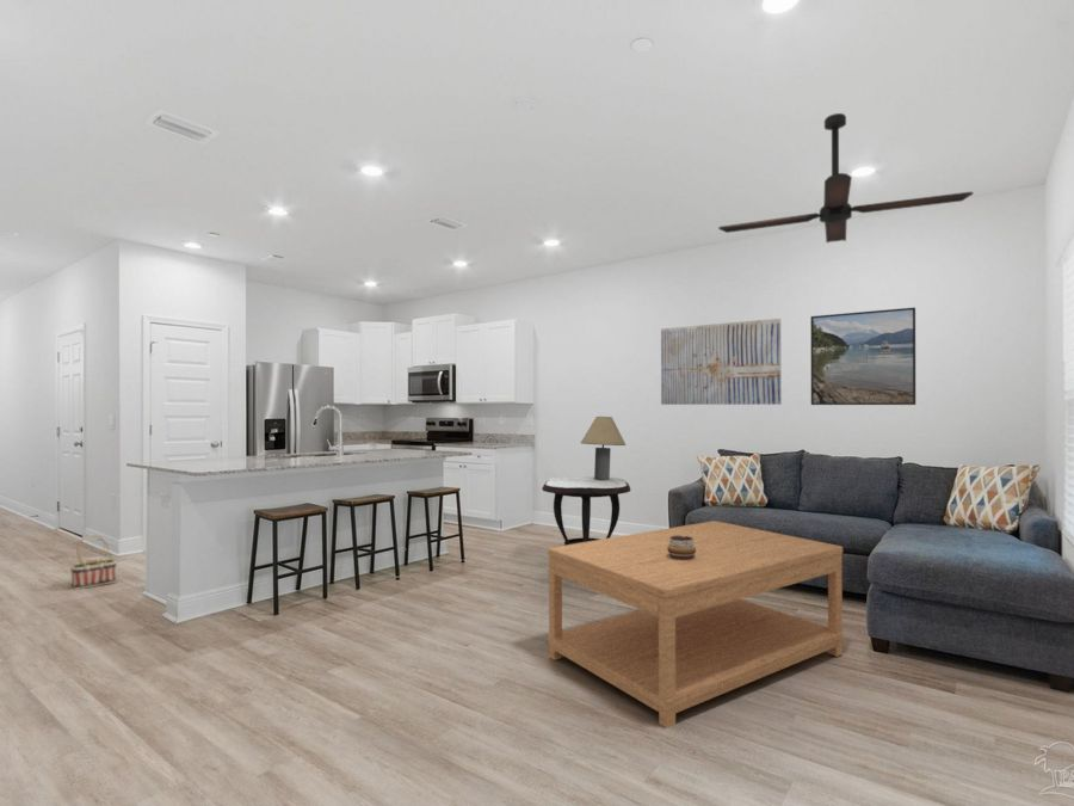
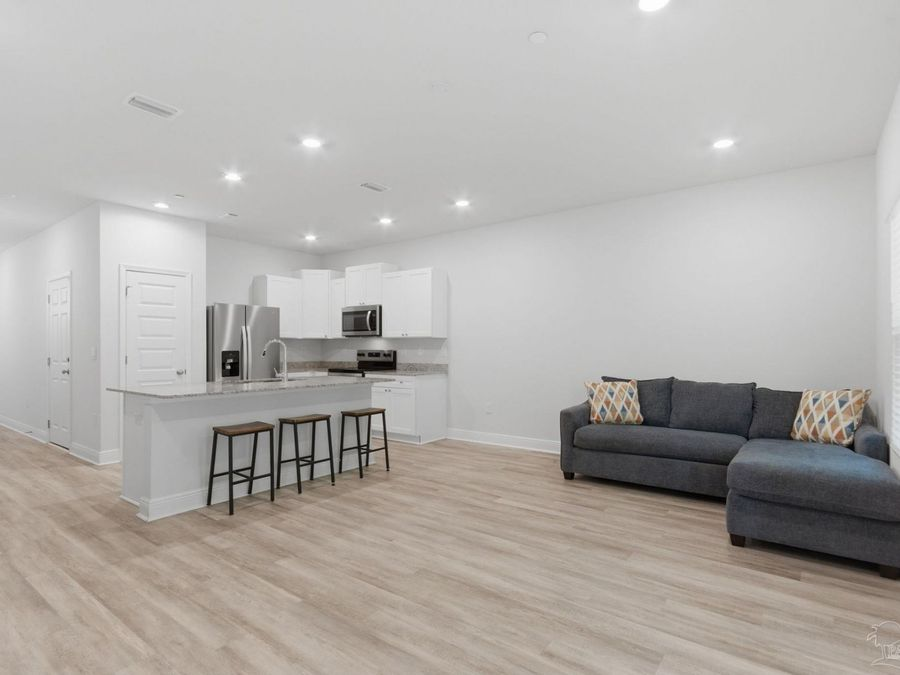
- coffee table (696, 601)
- basket (93, 560)
- wall art (717, 364)
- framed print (860, 358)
- side table (586, 529)
- table lamp (601, 448)
- ceiling fan (834, 170)
- decorative bowl (681, 547)
